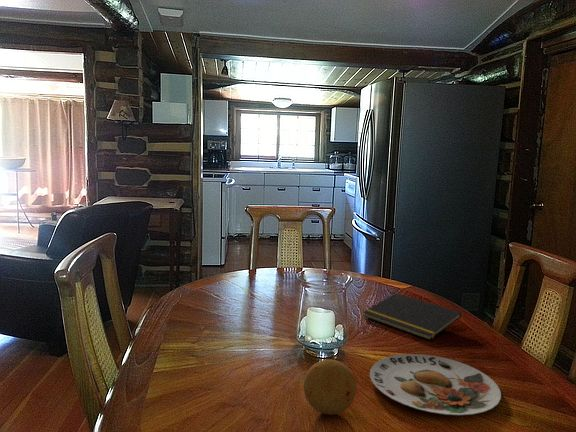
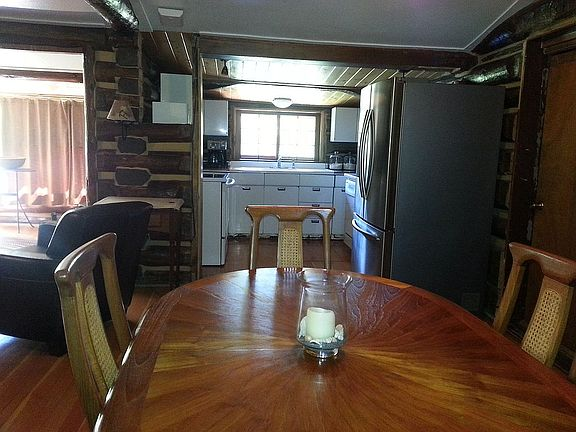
- plate (432, 382)
- fruit (329, 386)
- notepad (411, 314)
